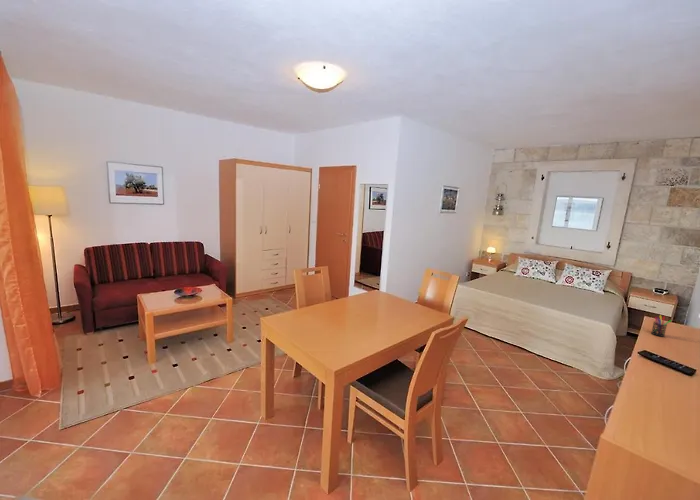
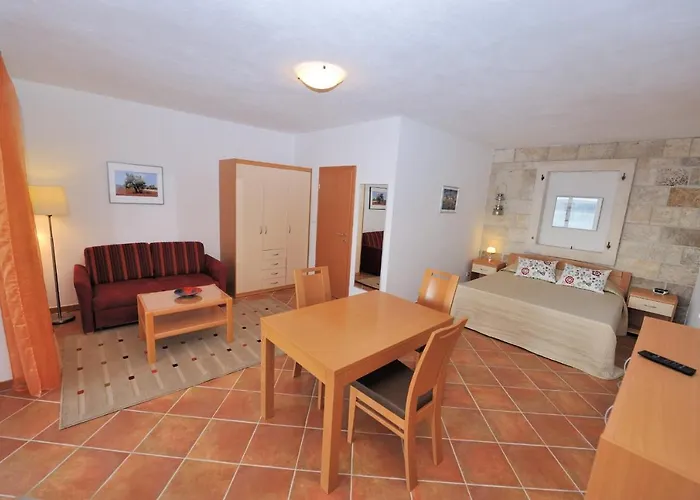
- pen holder (661, 325)
